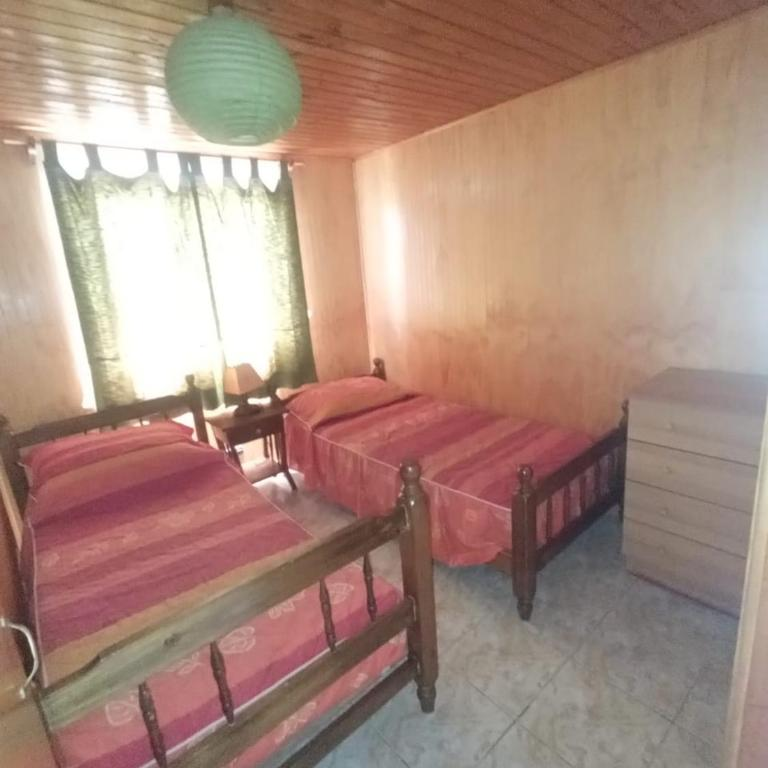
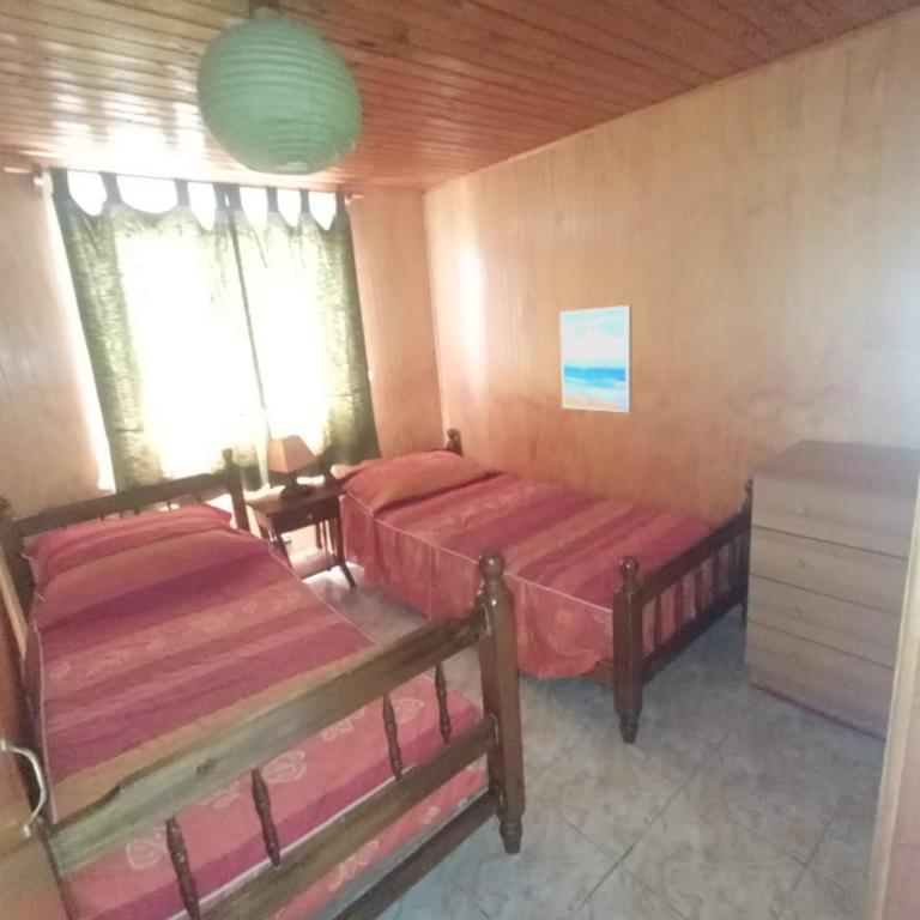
+ wall art (594, 359)
